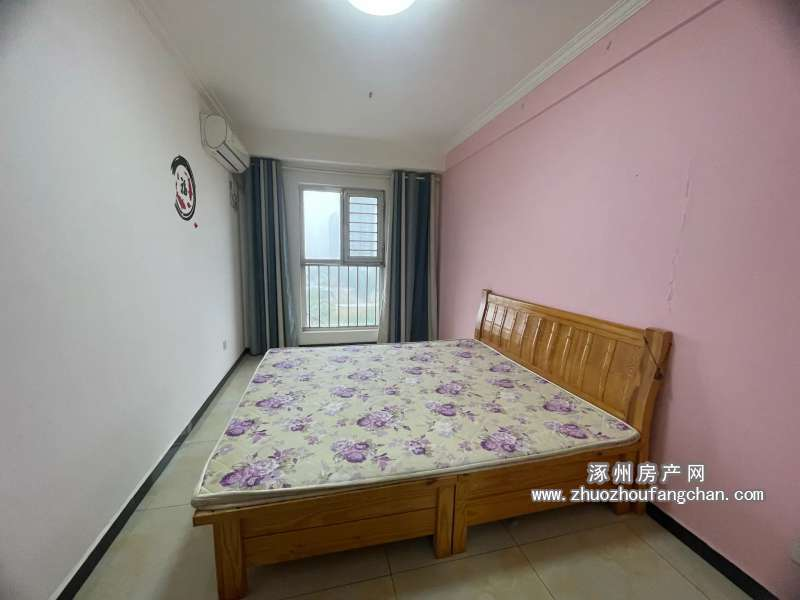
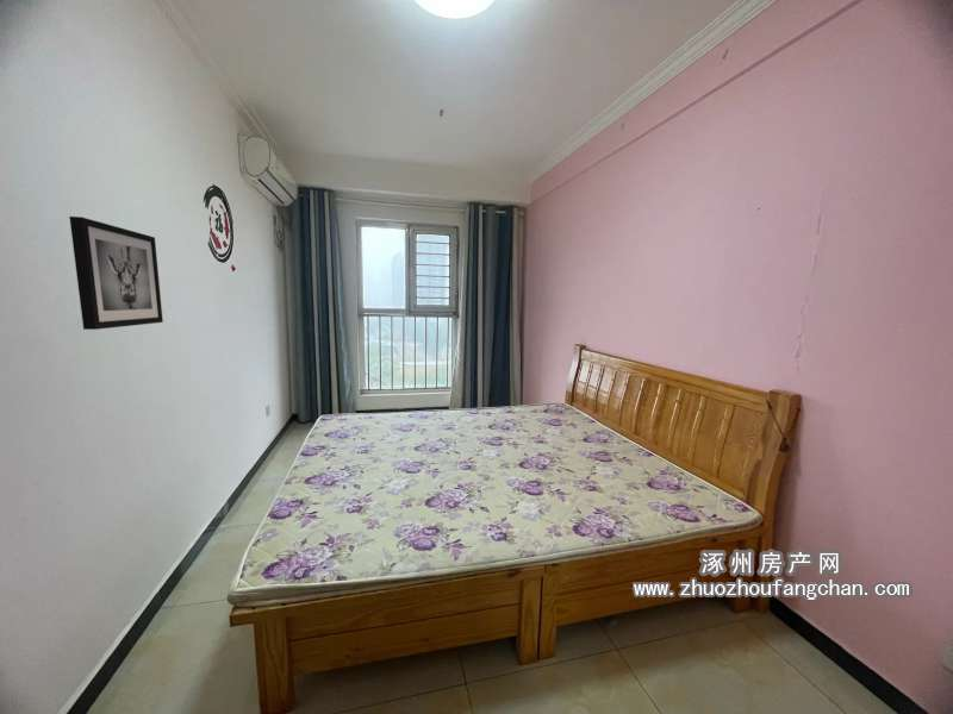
+ wall art (123, 277)
